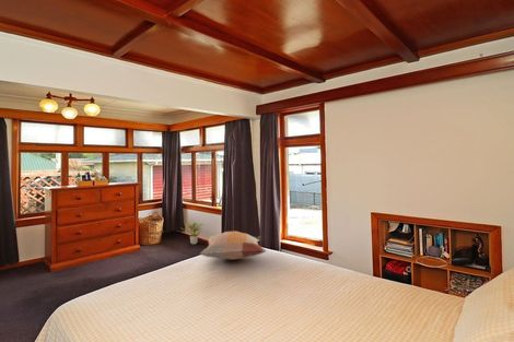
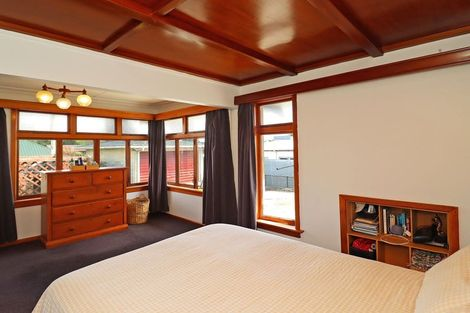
- decorative pillow (234, 244)
- potted plant (194, 233)
